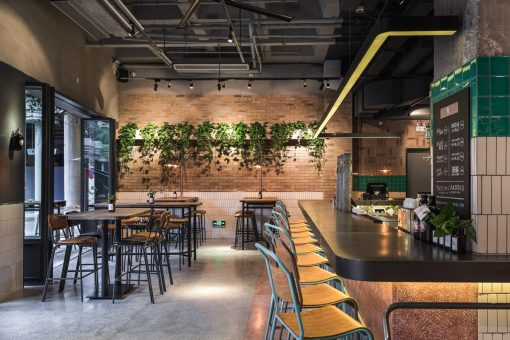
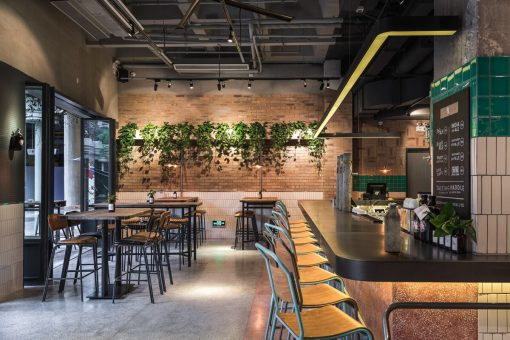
+ water bottle (392, 227)
